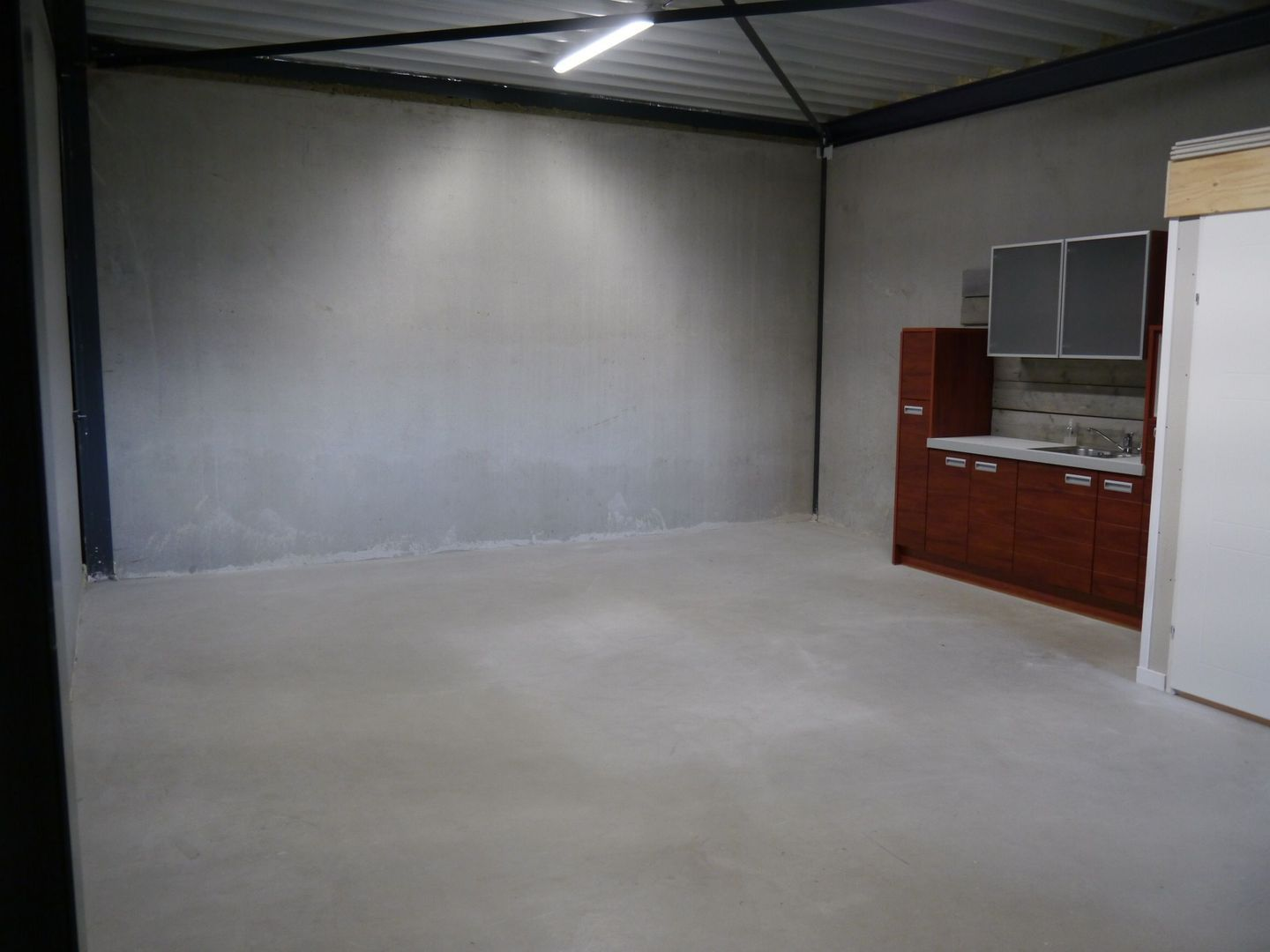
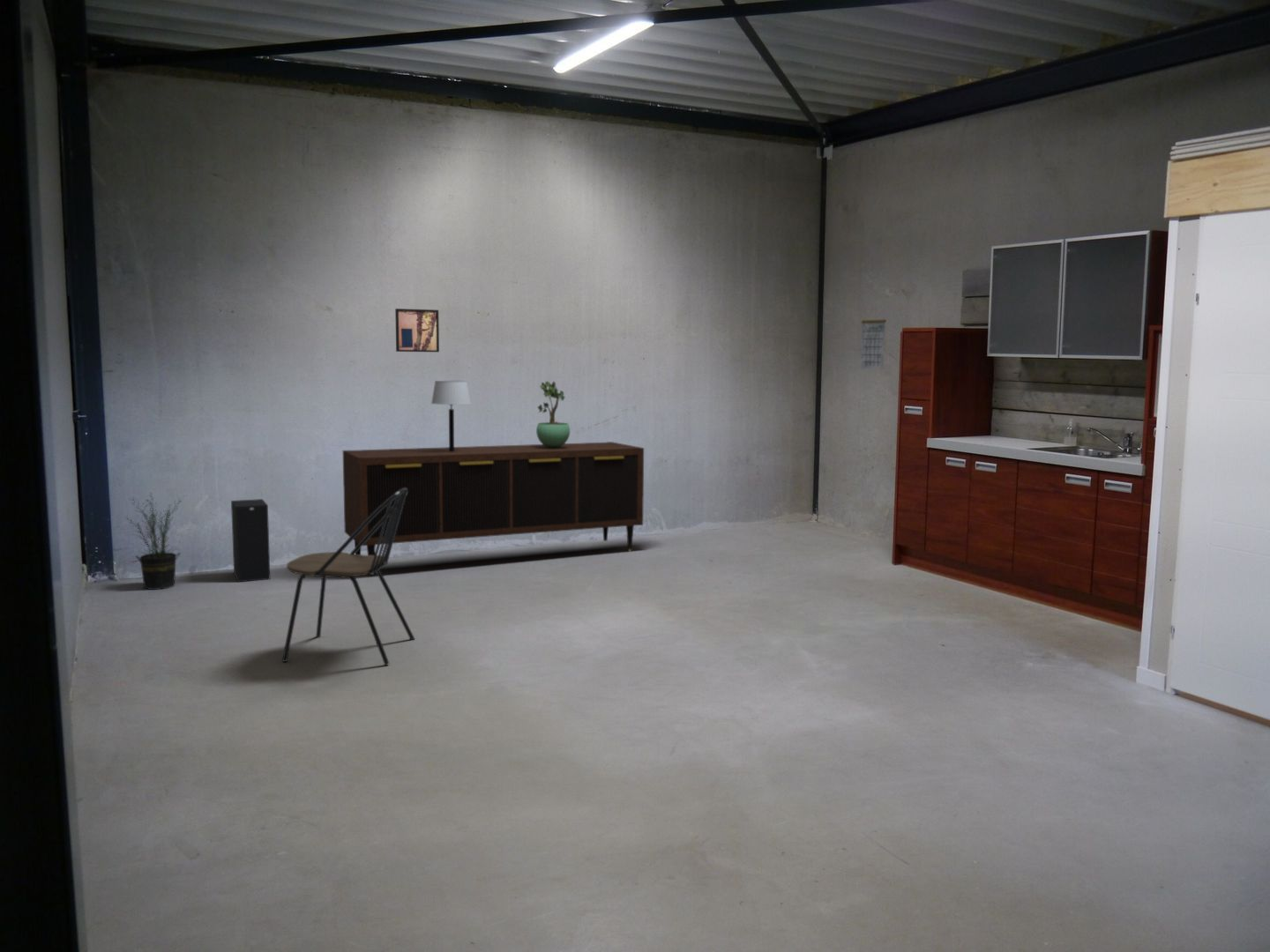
+ wall art (417, 331)
+ potted plant (554, 413)
+ sideboard (498, 503)
+ potted plant (155, 539)
+ speaker (250, 539)
+ table lamp (451, 415)
+ chair (350, 569)
+ calendar (872, 338)
